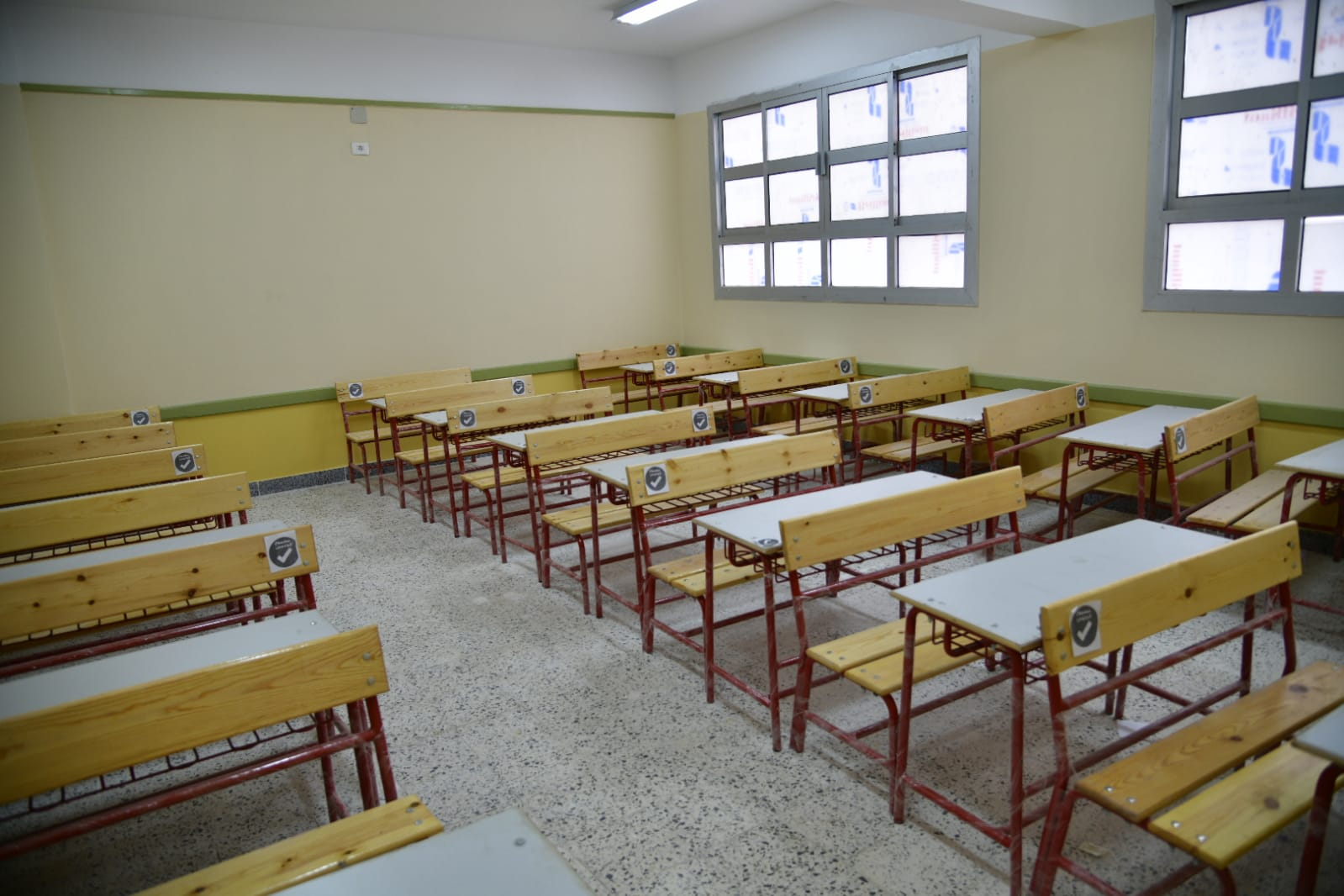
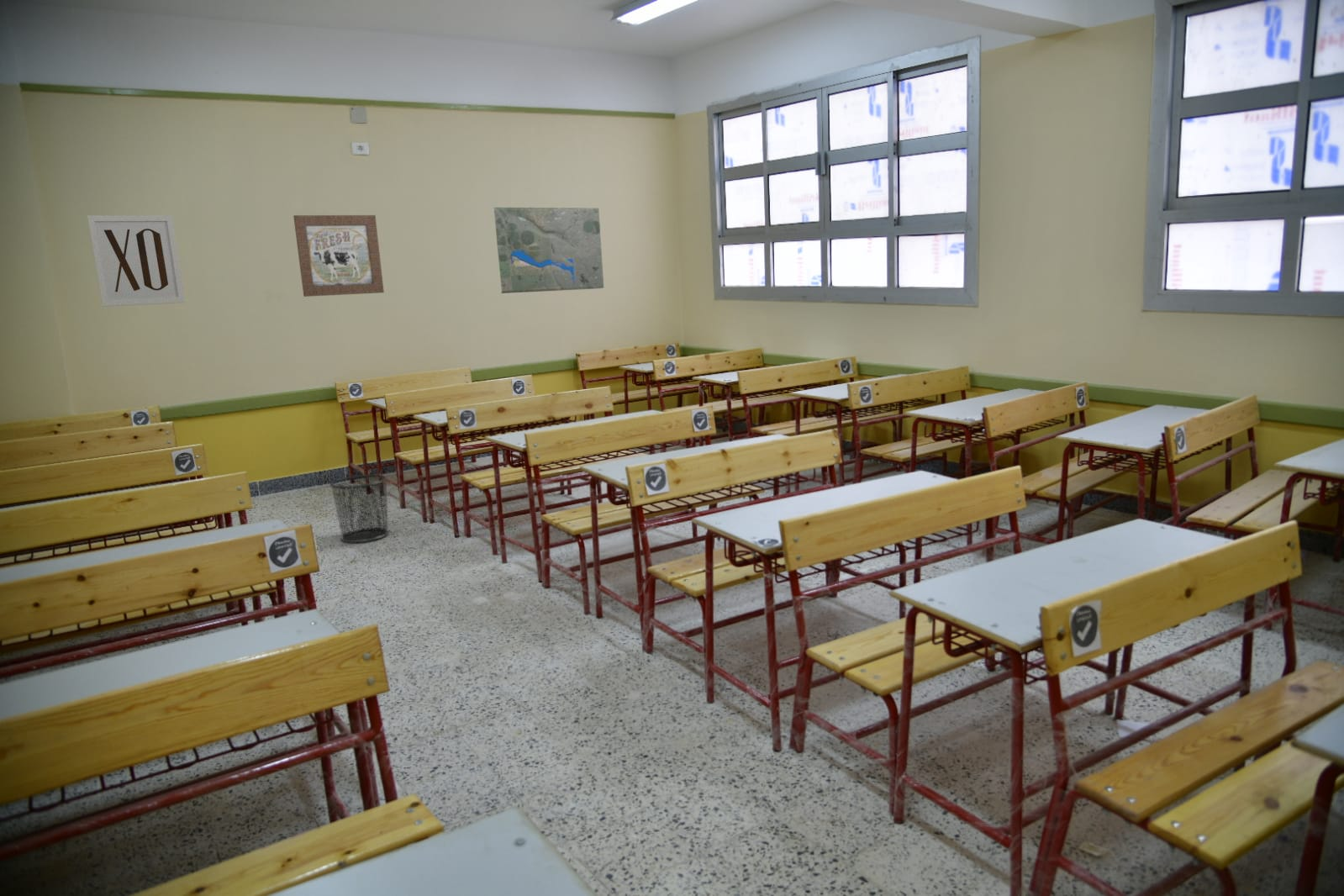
+ waste bin (361, 508)
+ wall art (340, 255)
+ road map (551, 249)
+ wall art (137, 260)
